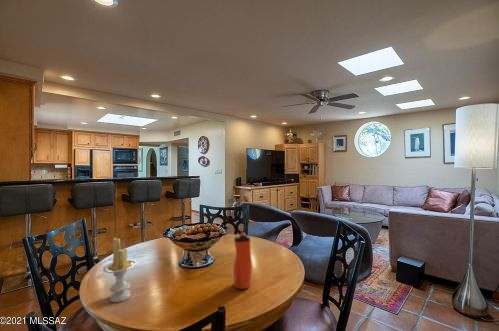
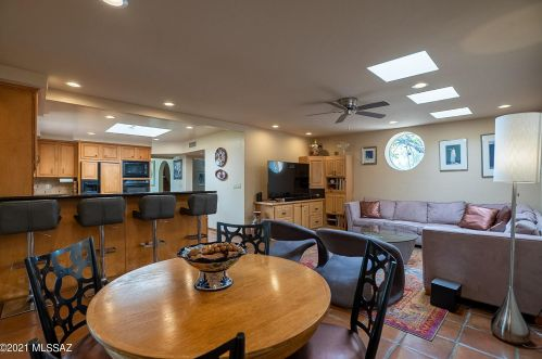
- candle (120, 267)
- water bottle (242, 258)
